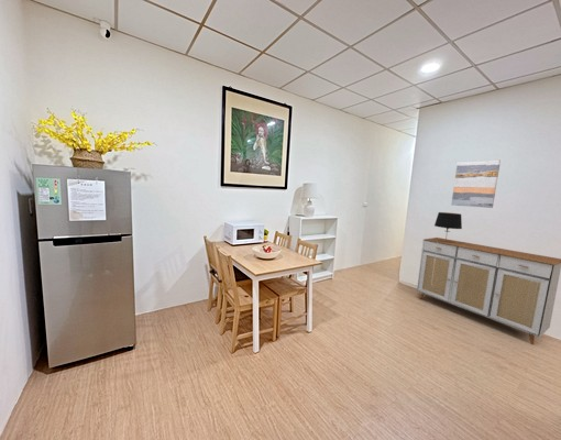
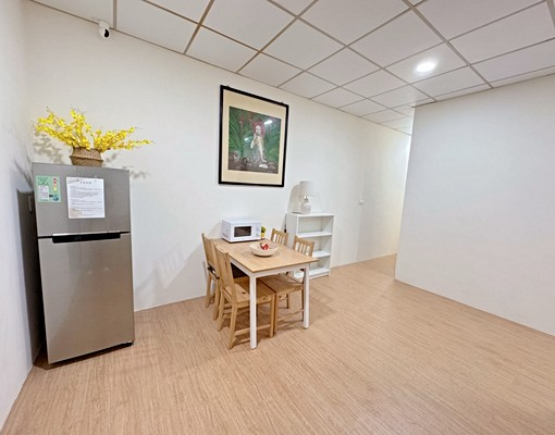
- table lamp (447, 227)
- wall art (474, 184)
- sideboard (477, 282)
